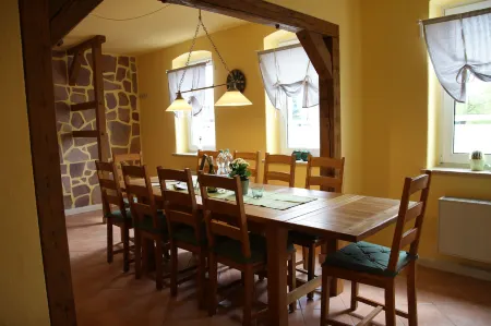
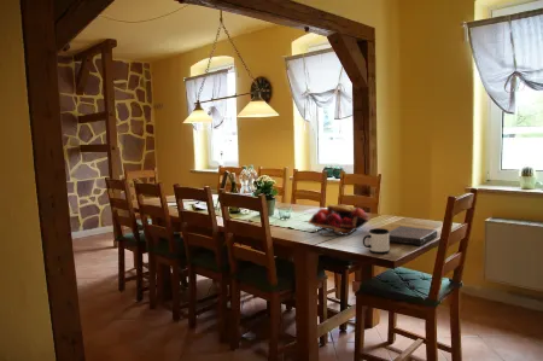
+ book (409, 234)
+ fruit basket (338, 217)
+ mug (375, 240)
